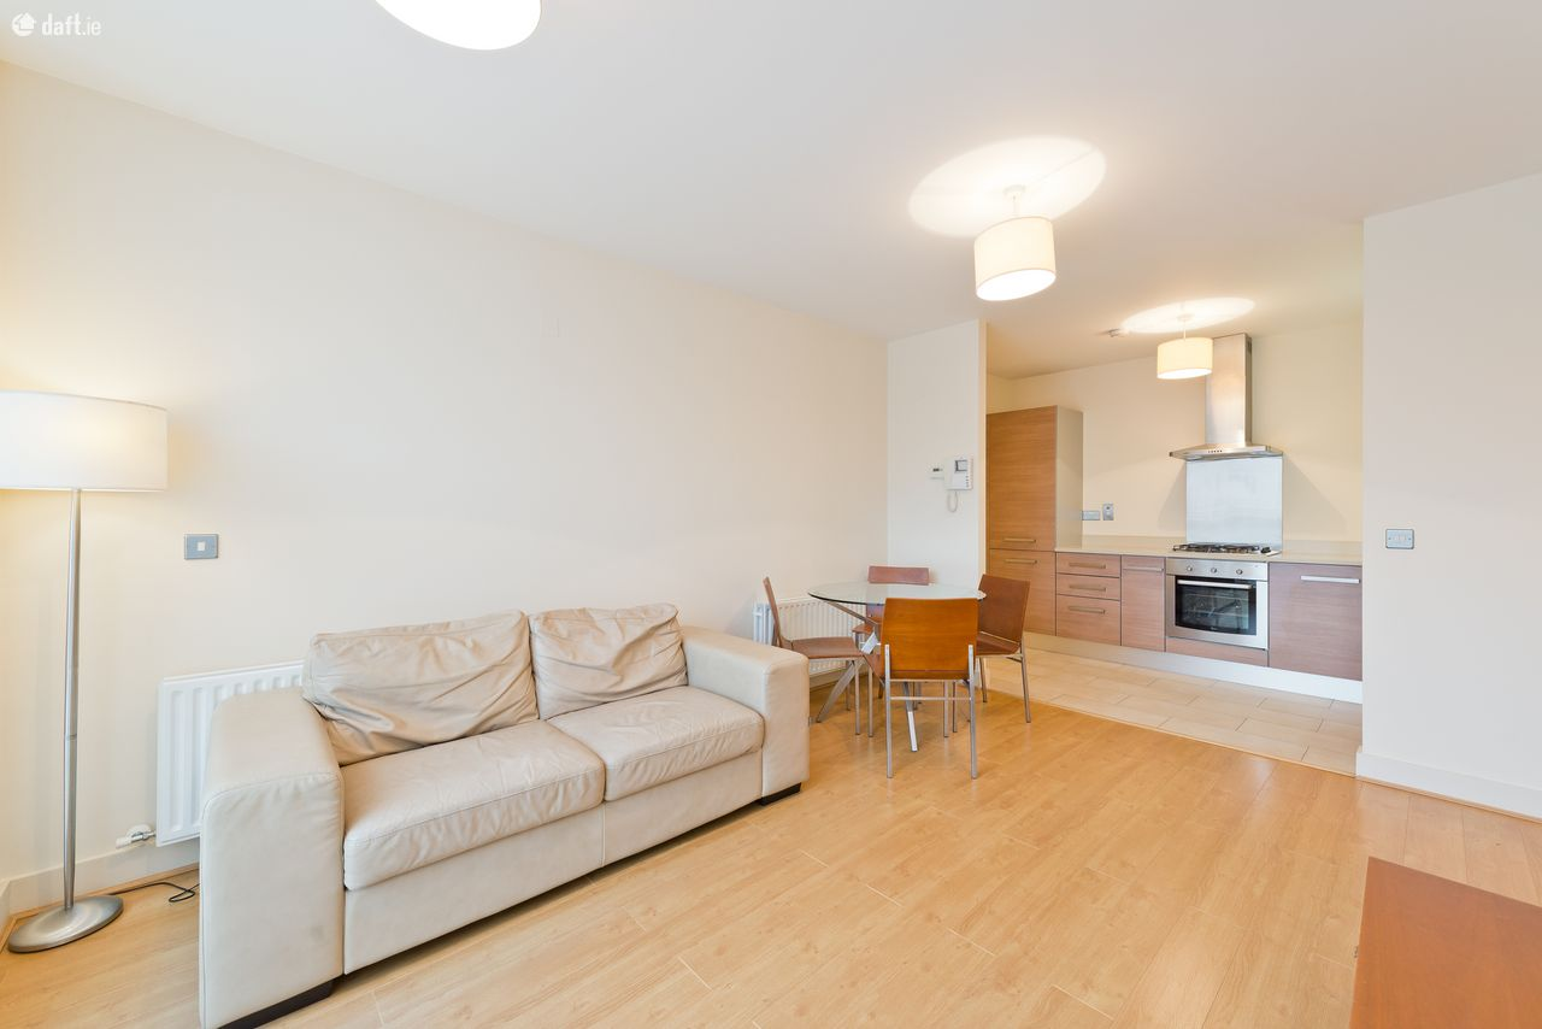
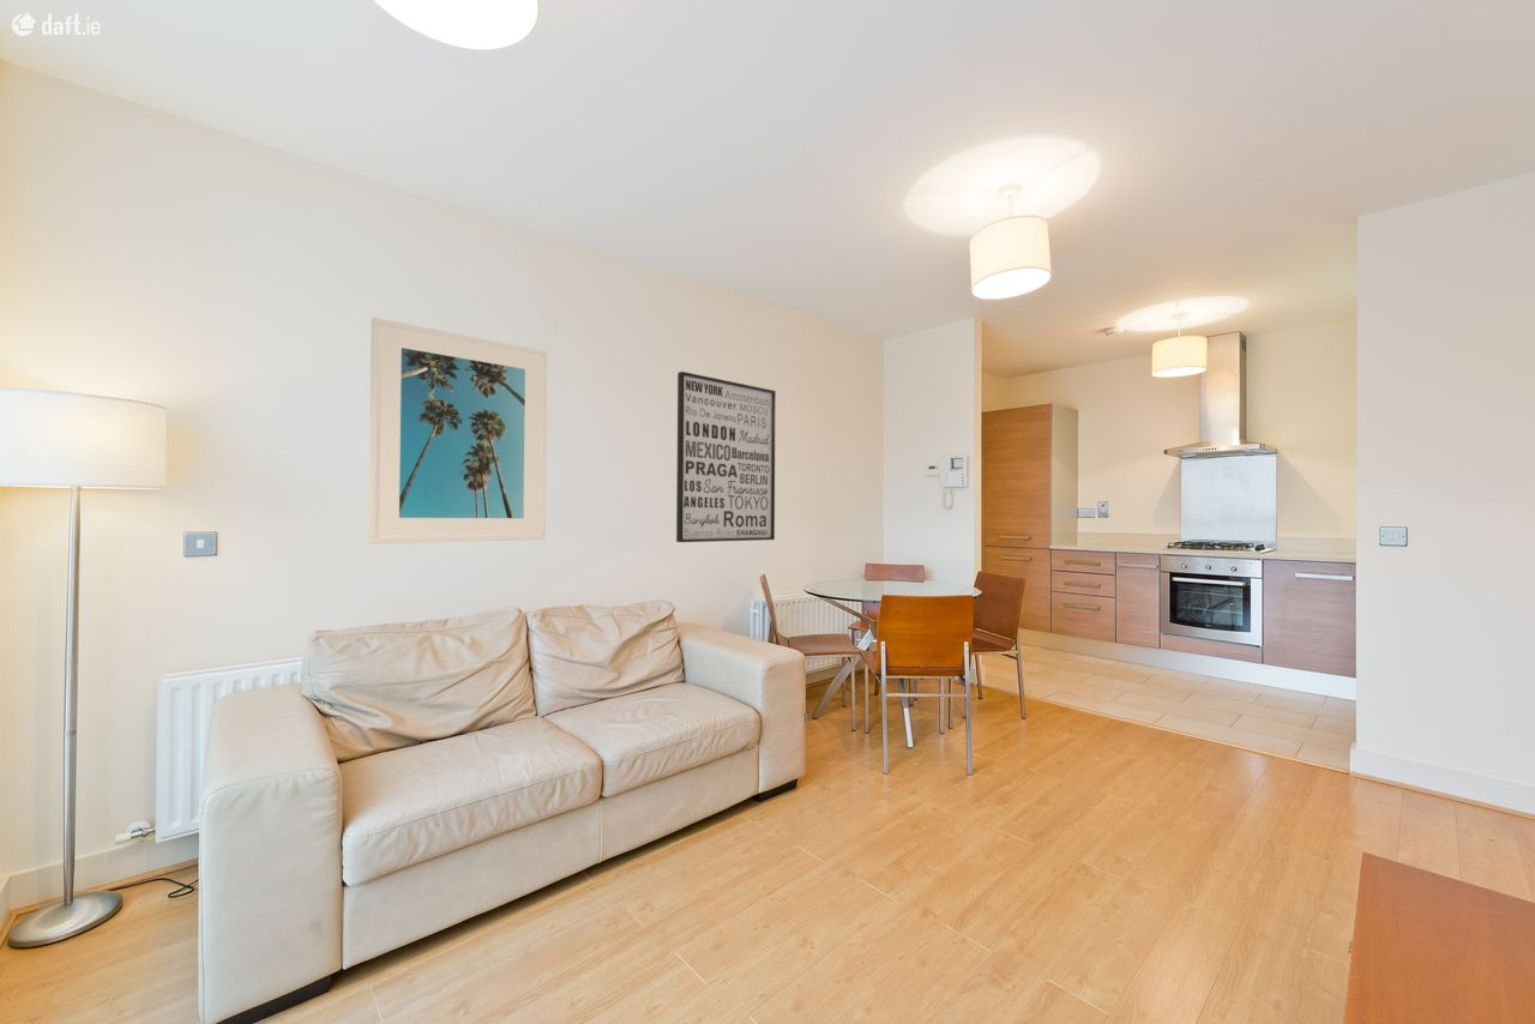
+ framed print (465, 438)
+ wall art (729, 460)
